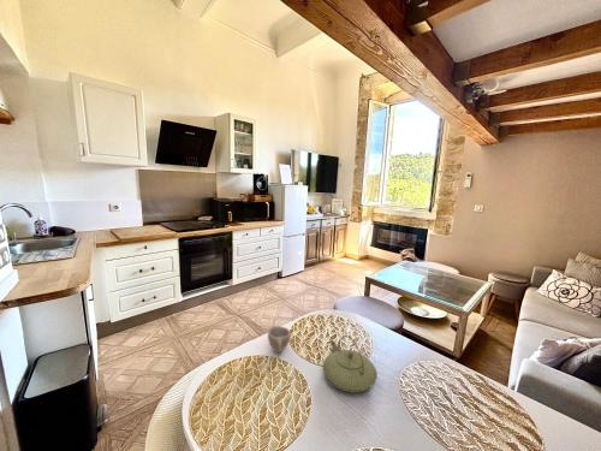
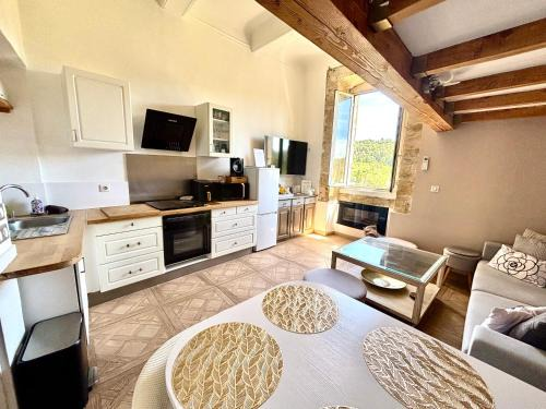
- teapot (347, 356)
- cup (279, 342)
